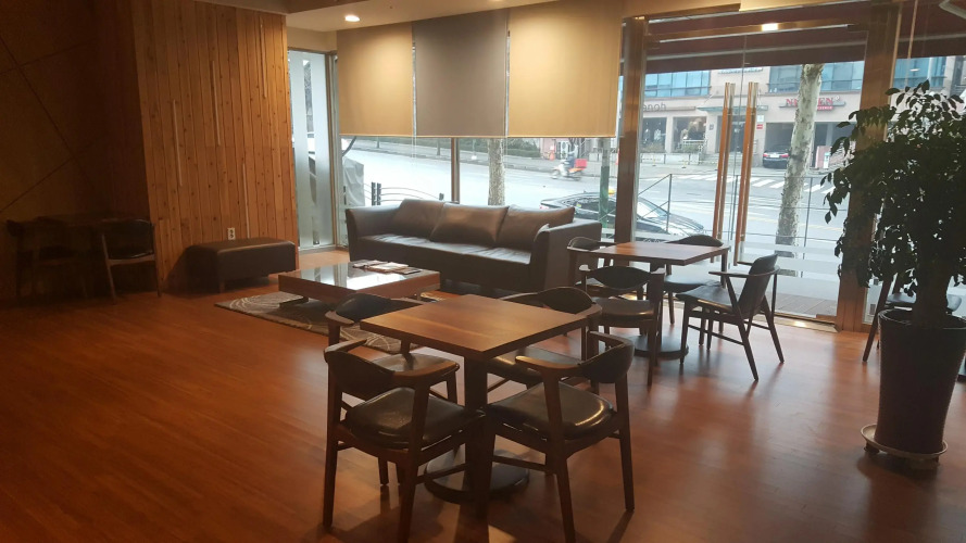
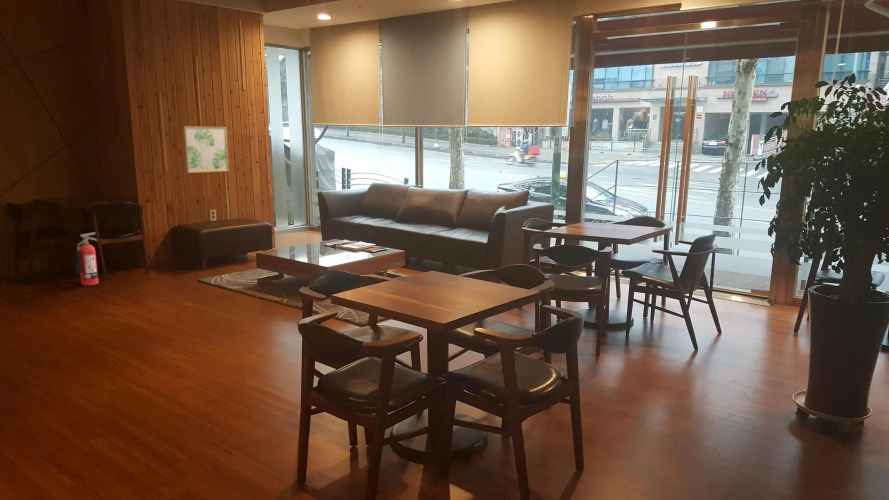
+ fire extinguisher (86, 258)
+ wall art (206, 149)
